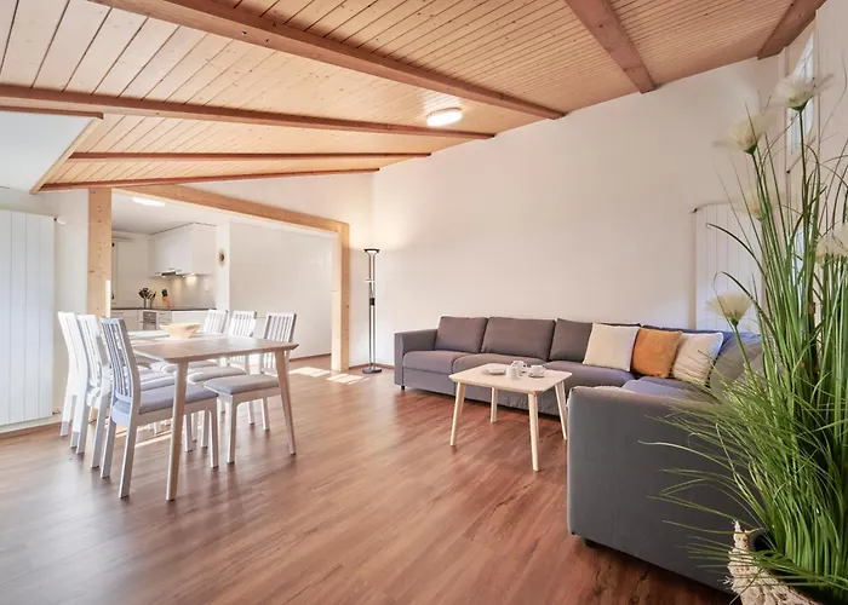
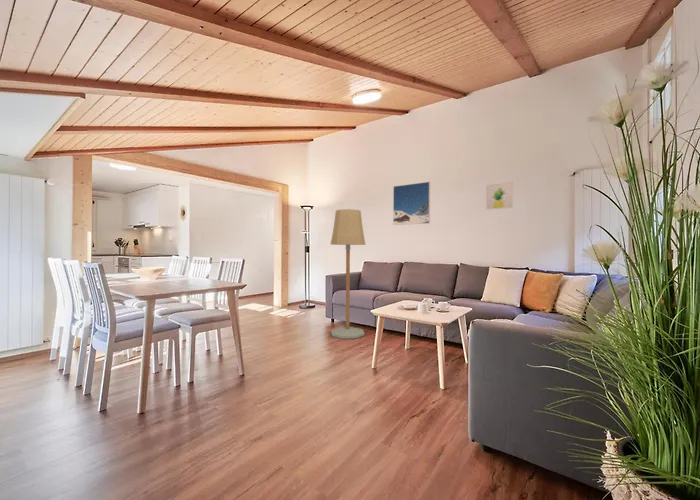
+ floor lamp (347, 272)
+ wall art (499, 196)
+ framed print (411, 204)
